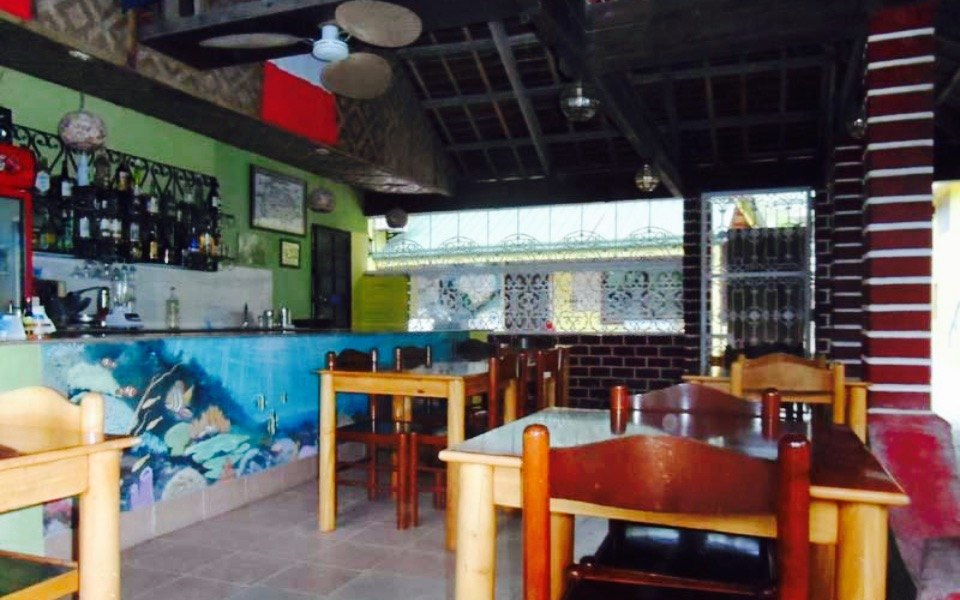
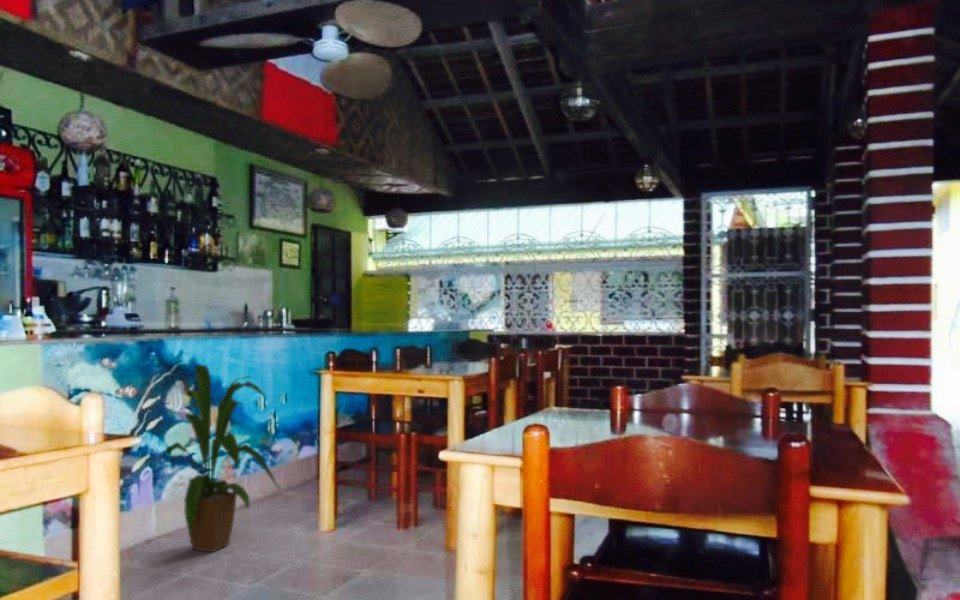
+ house plant (224, 449)
